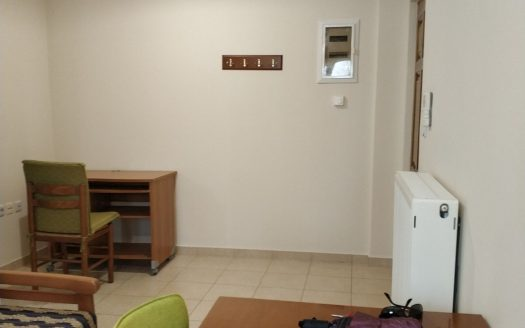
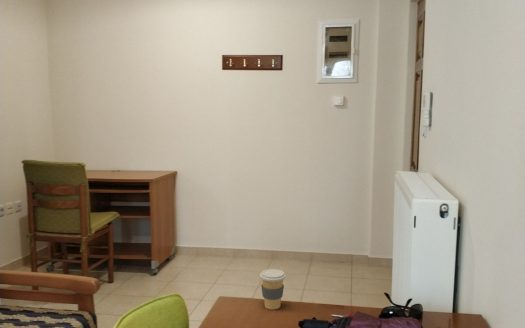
+ coffee cup (272, 289)
